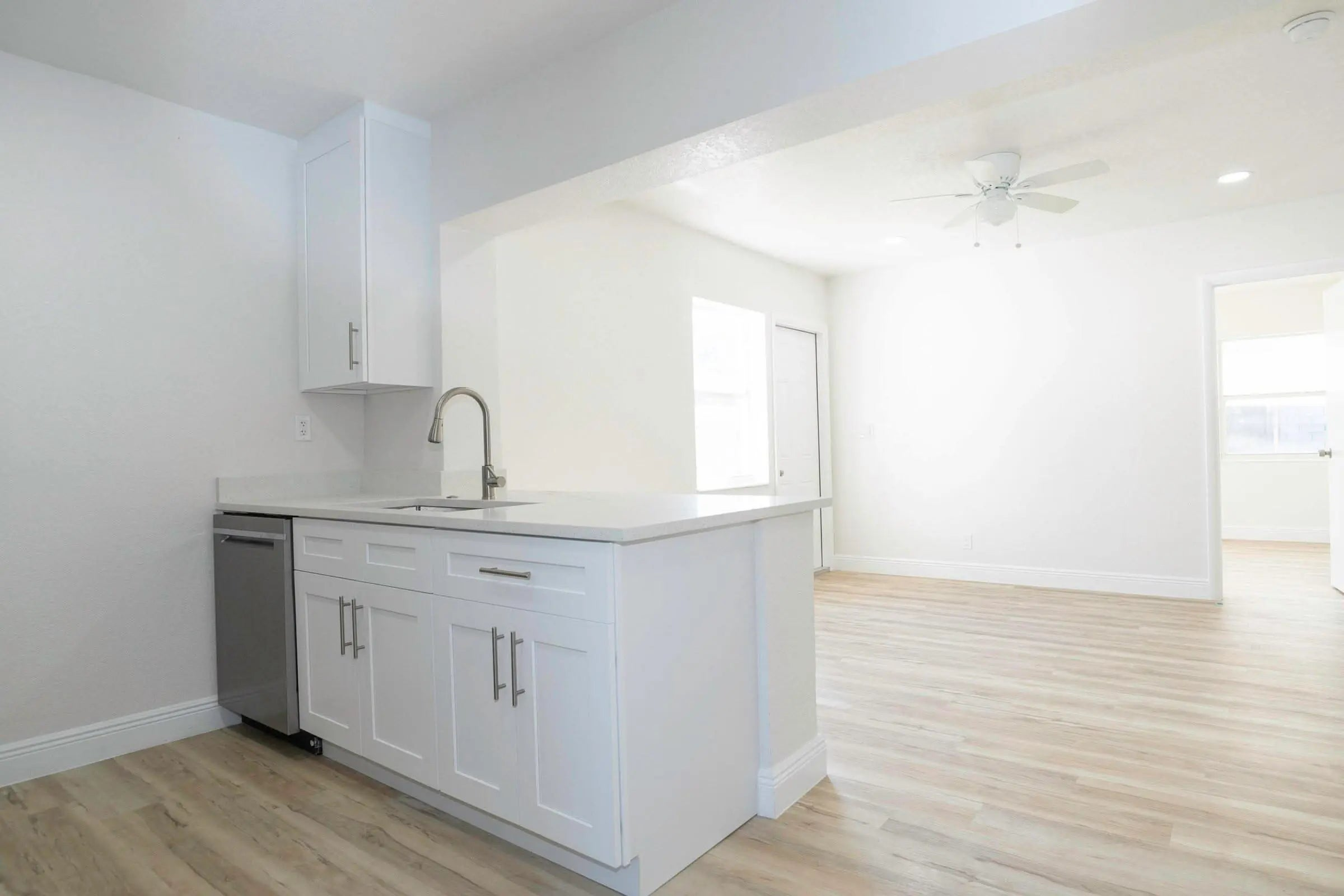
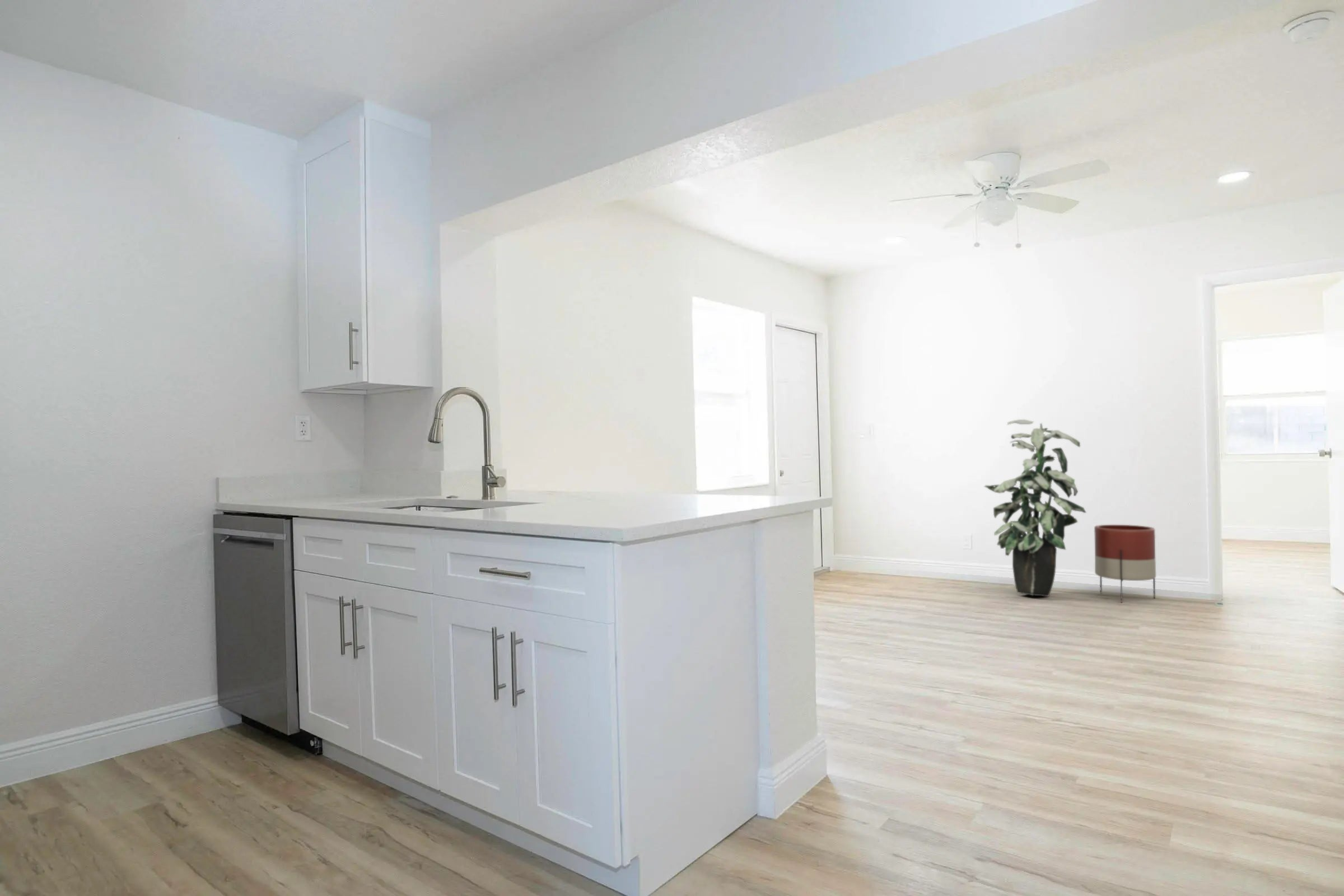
+ indoor plant (1032, 507)
+ planter (1124, 562)
